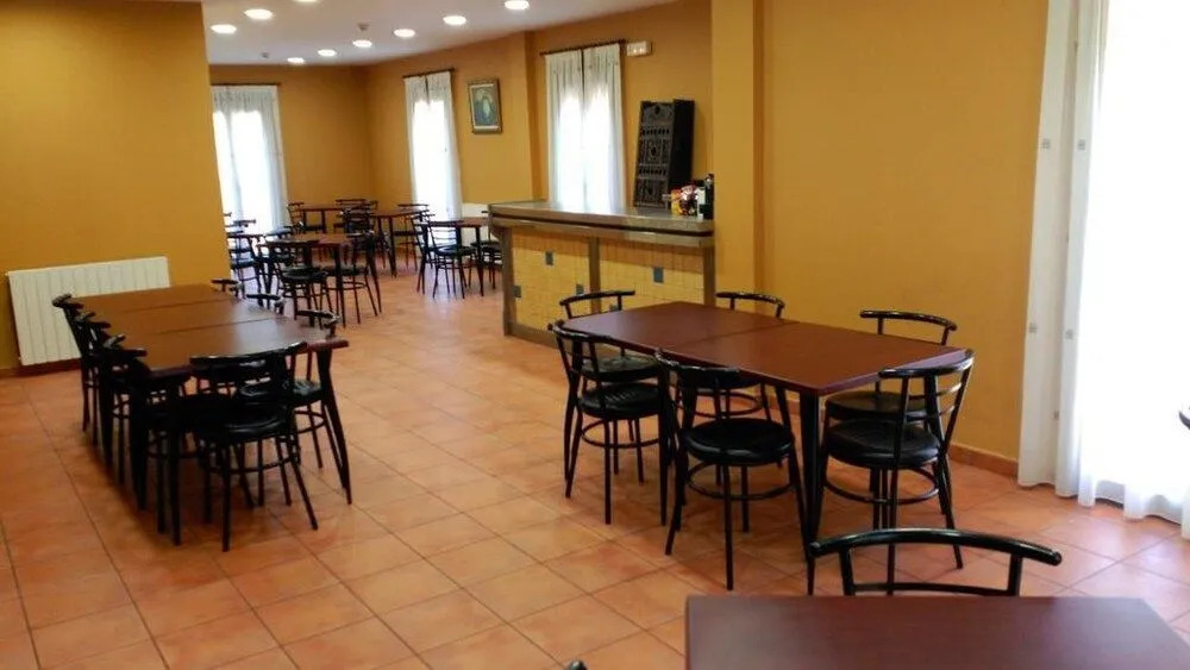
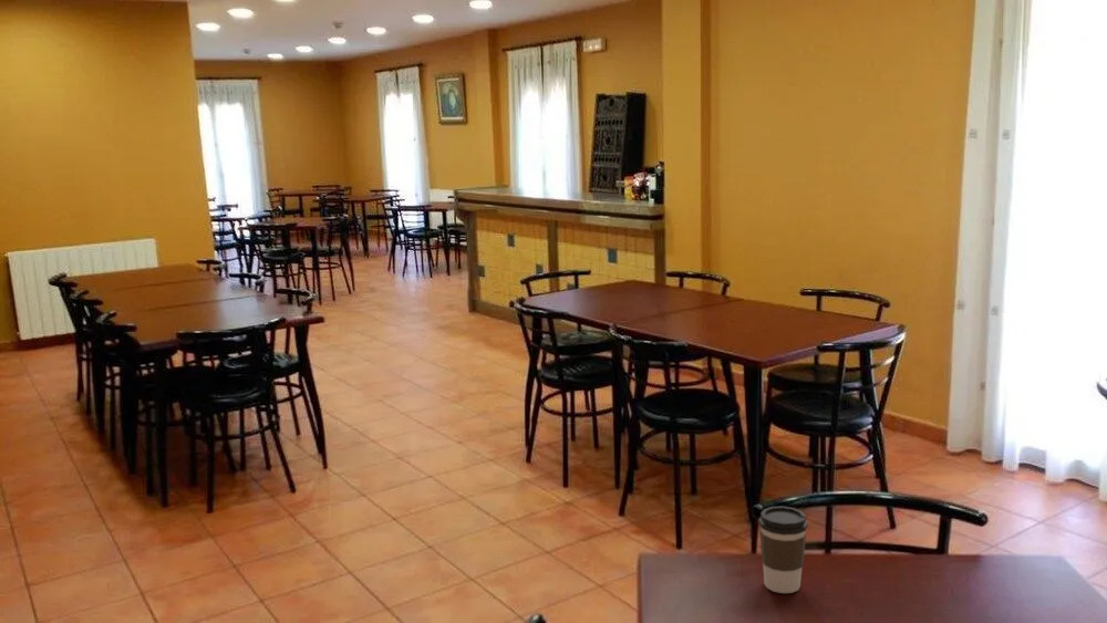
+ coffee cup (783, 550)
